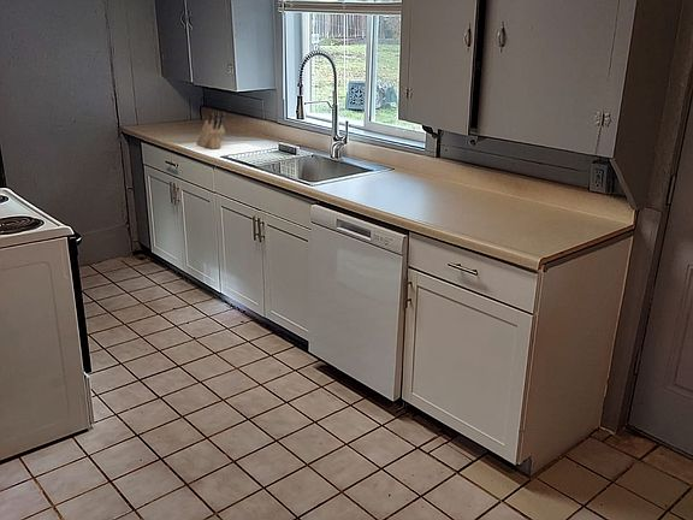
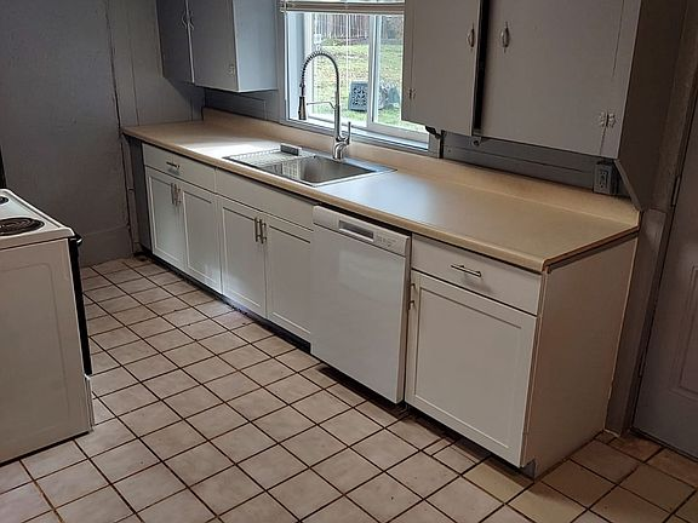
- knife block (211, 128)
